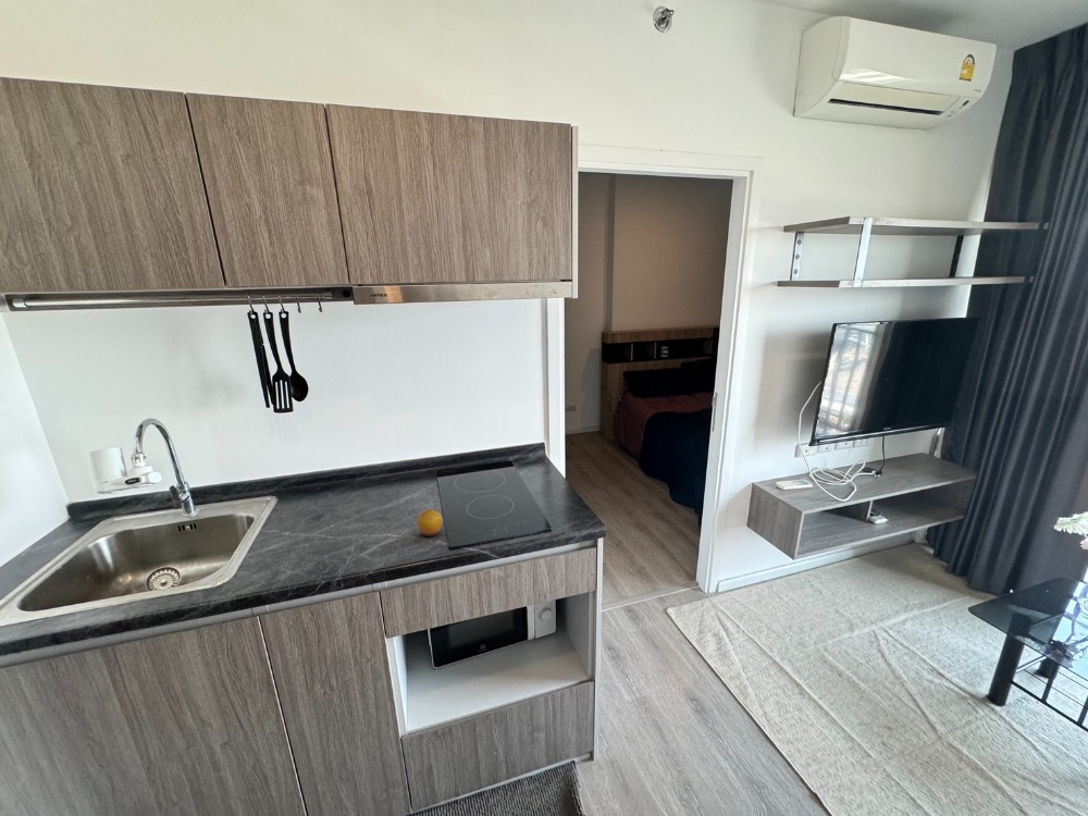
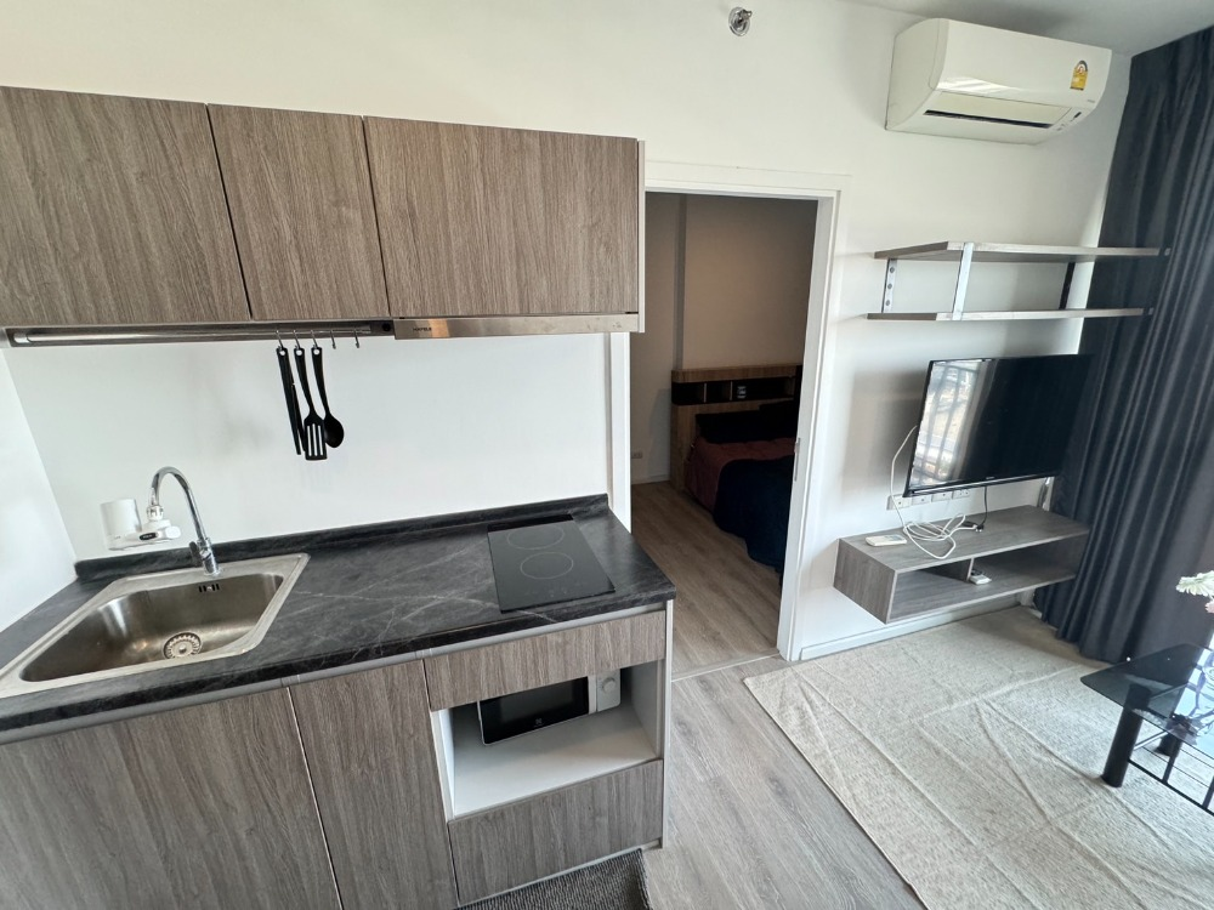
- fruit (430, 522)
